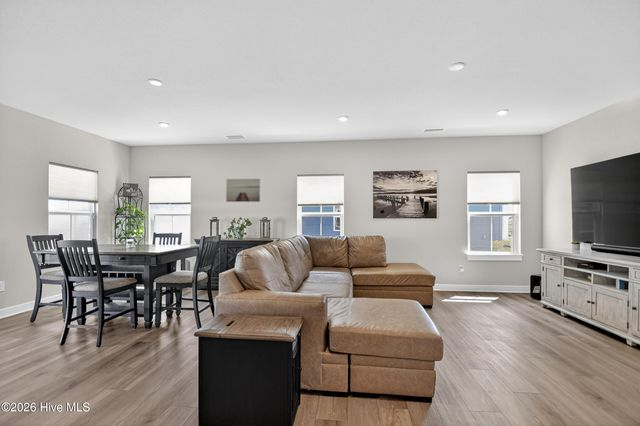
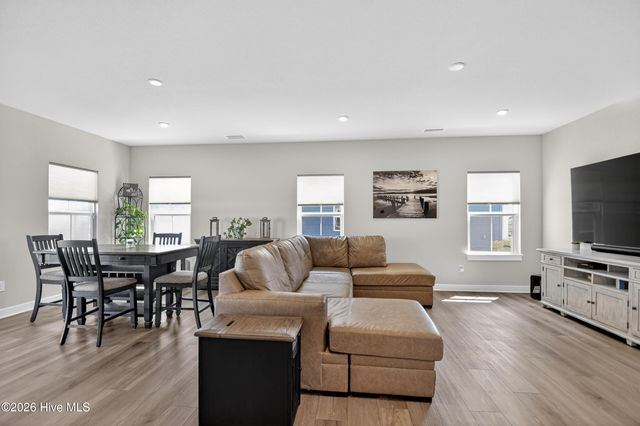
- wall art (243, 190)
